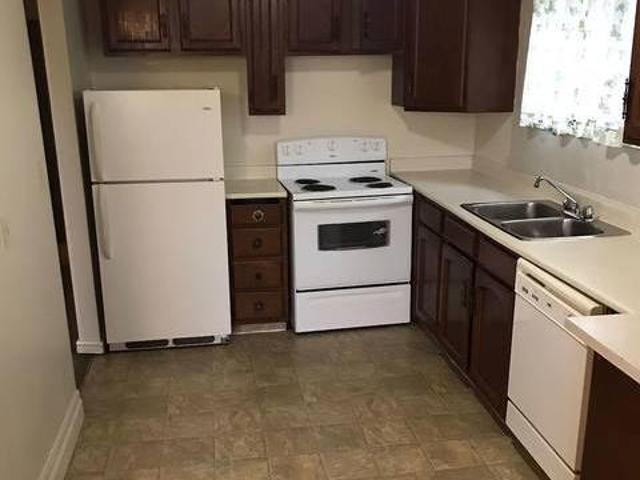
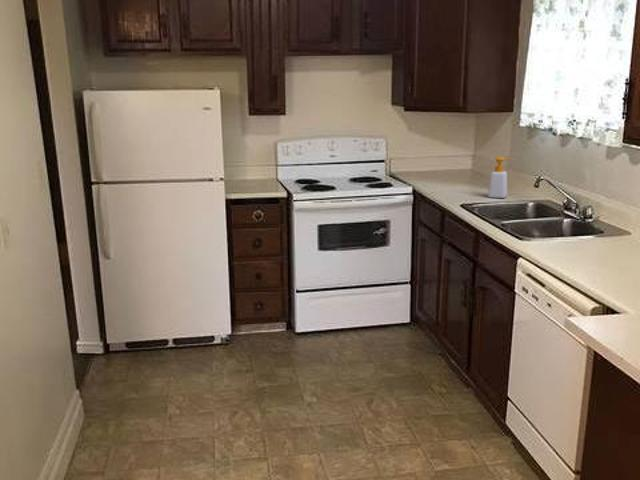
+ soap bottle (502, 177)
